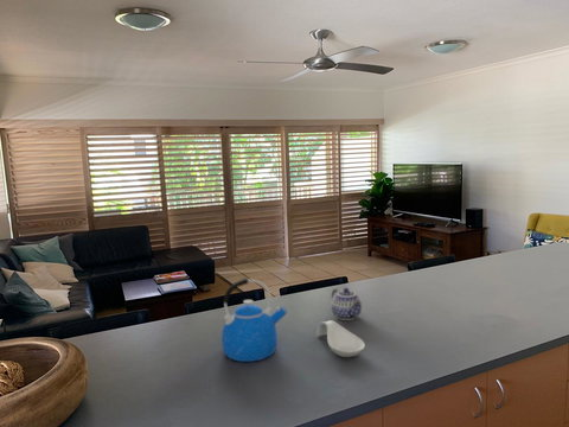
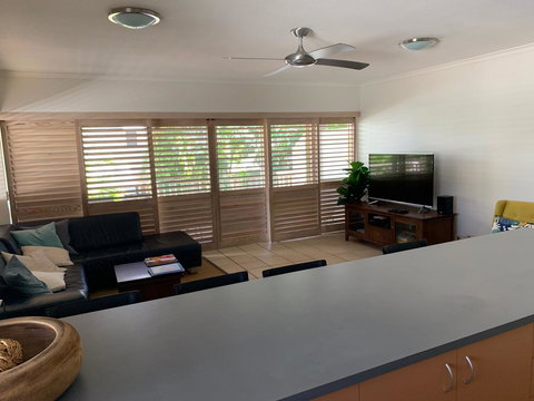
- kettle (255, 313)
- spoon rest (337, 337)
- teapot (346, 302)
